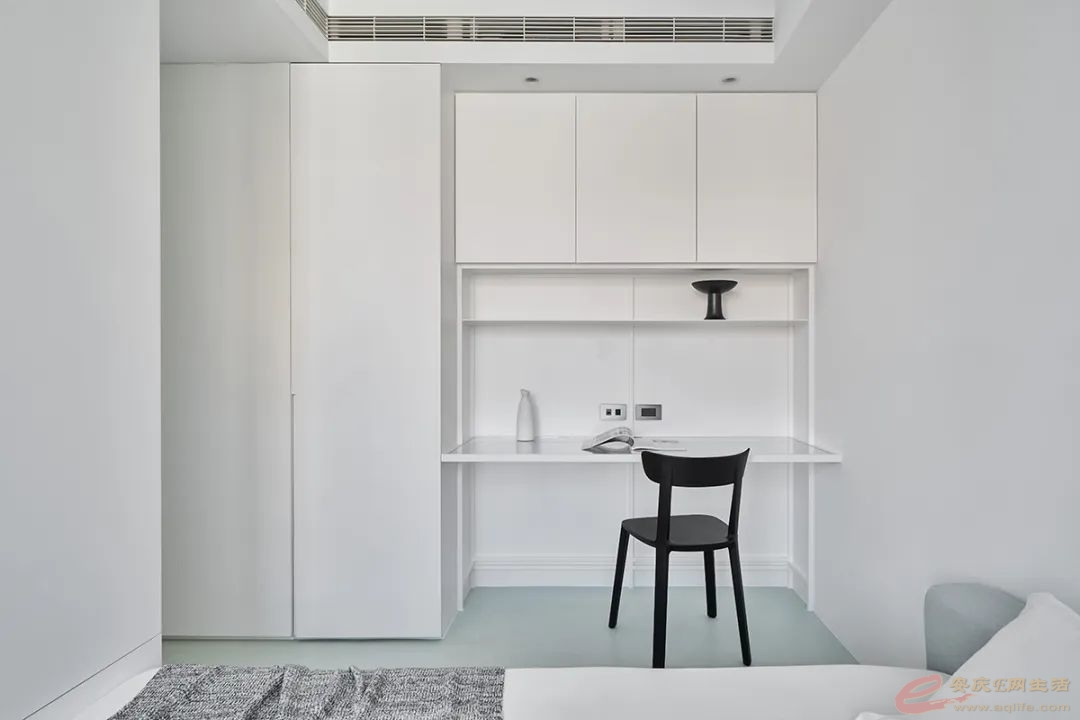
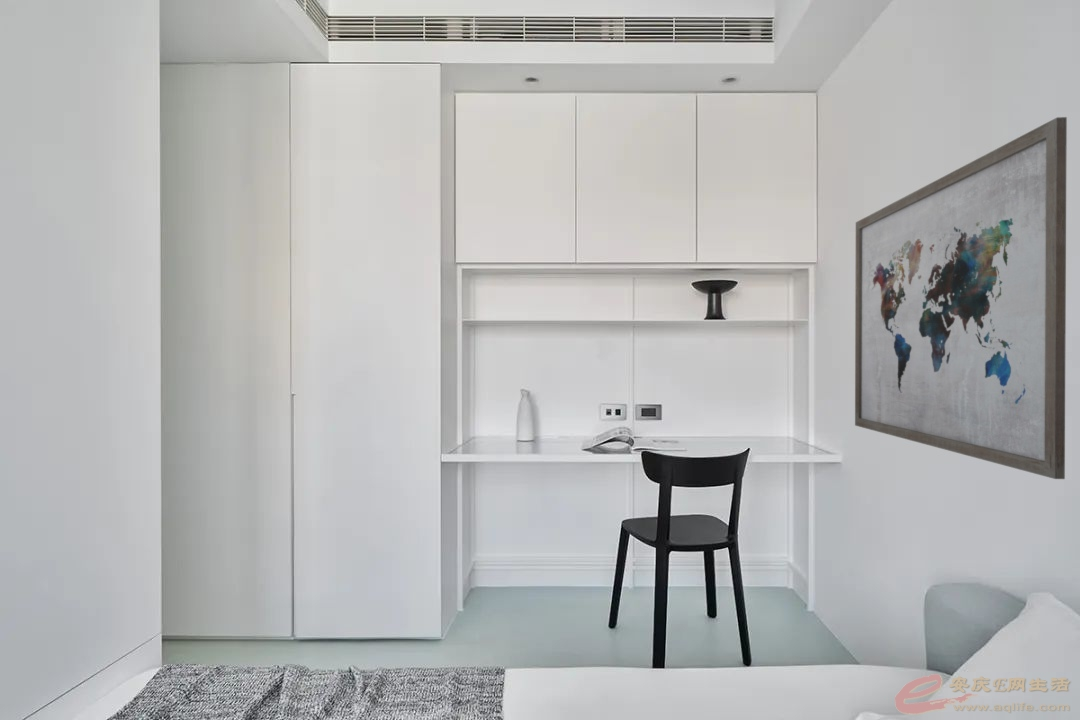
+ wall art (930, 314)
